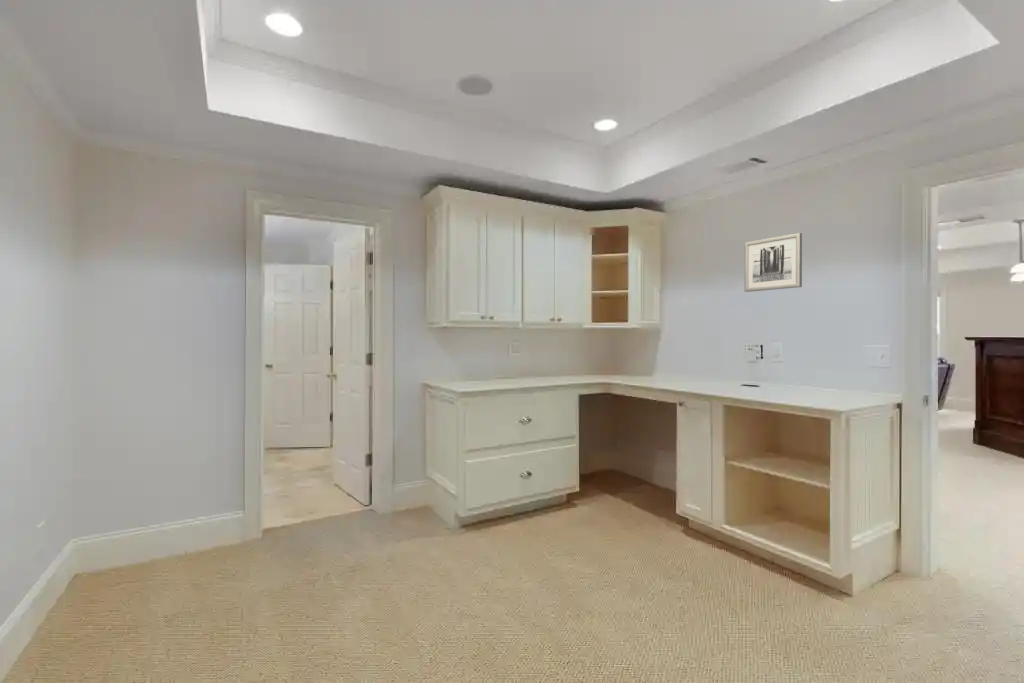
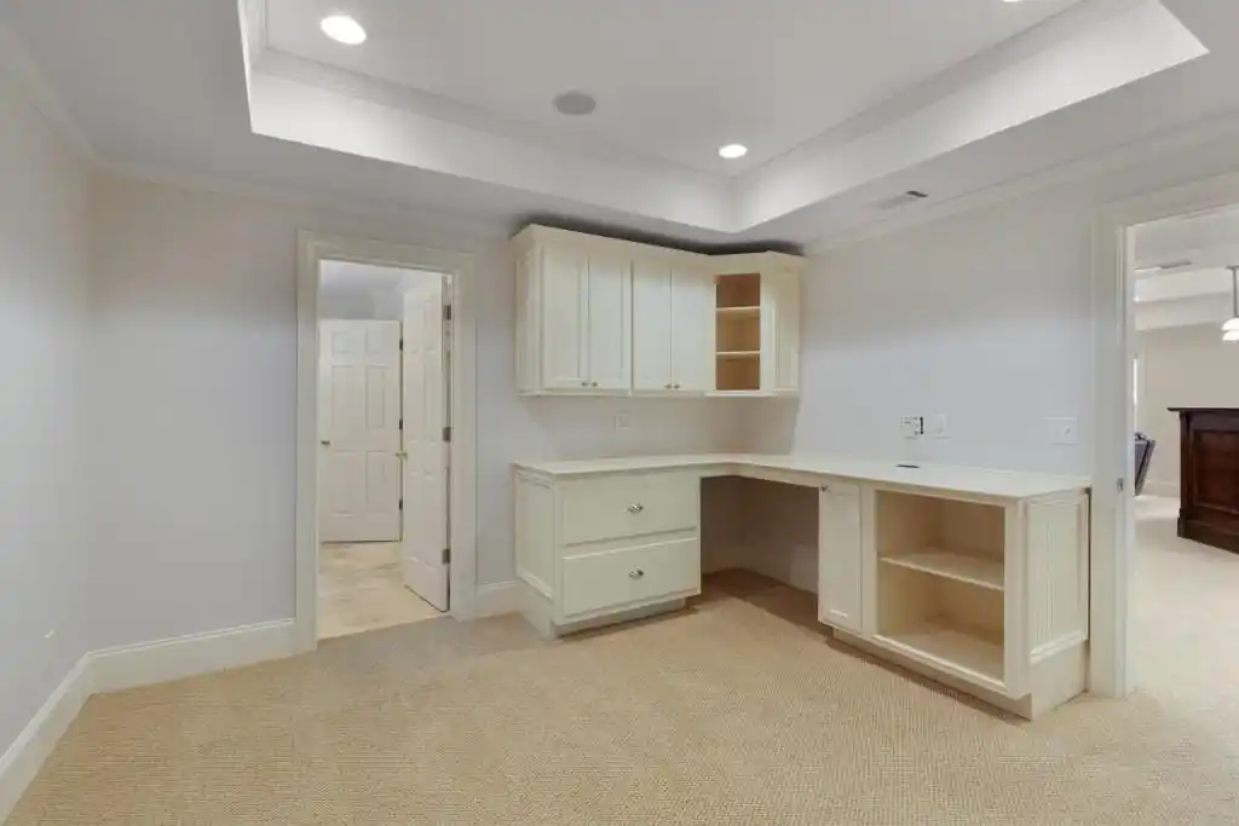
- wall art (771, 263)
